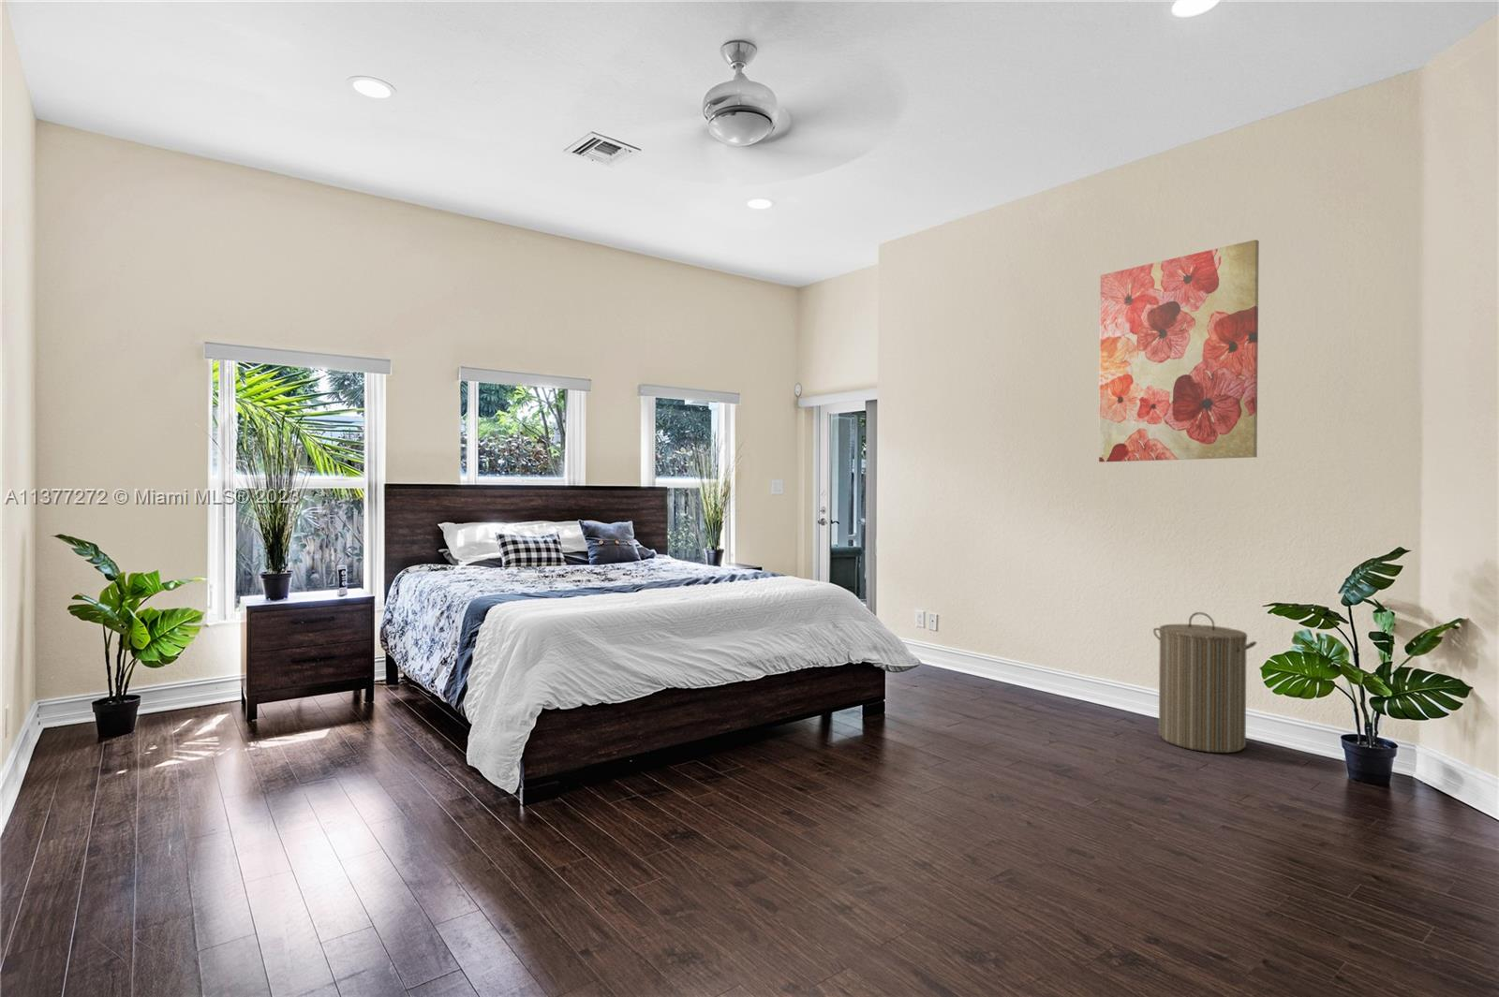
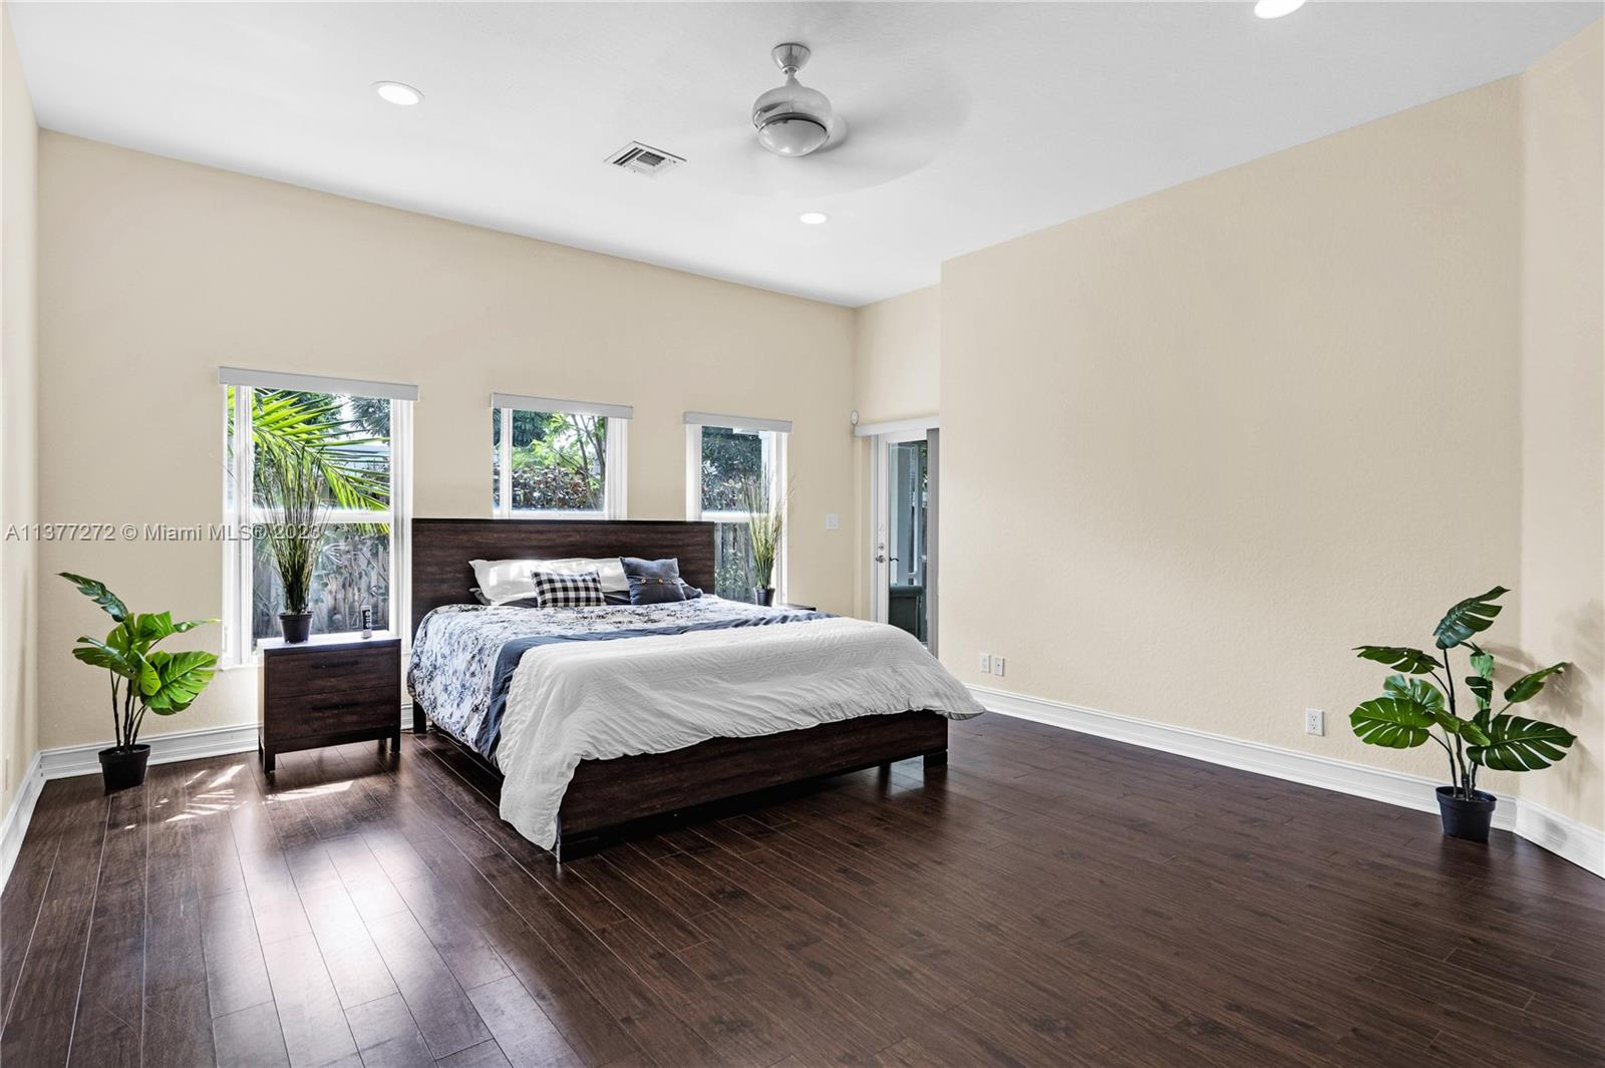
- laundry hamper (1201, 675)
- wall art (1173, 359)
